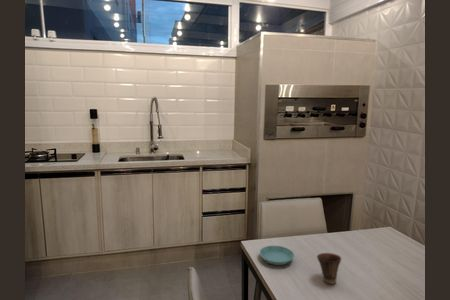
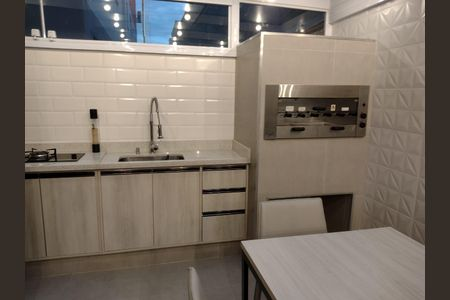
- cup (328, 267)
- saucer (276, 256)
